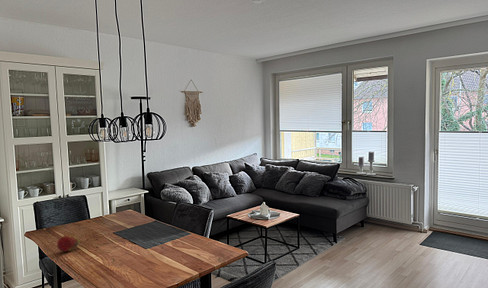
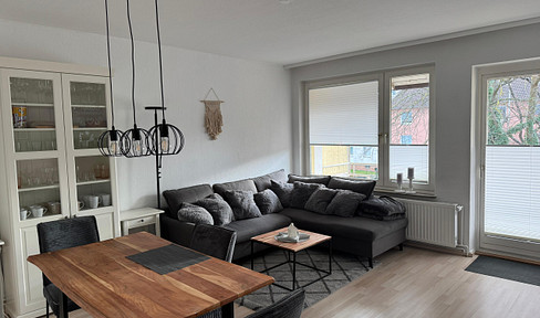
- fruit (68, 243)
